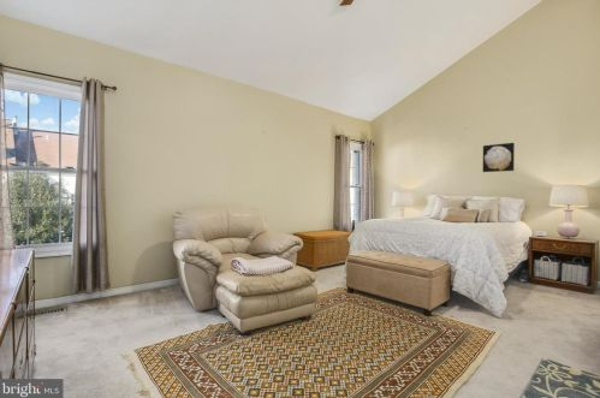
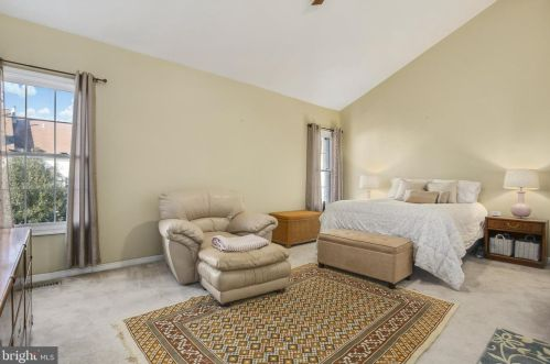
- wall art (498, 158)
